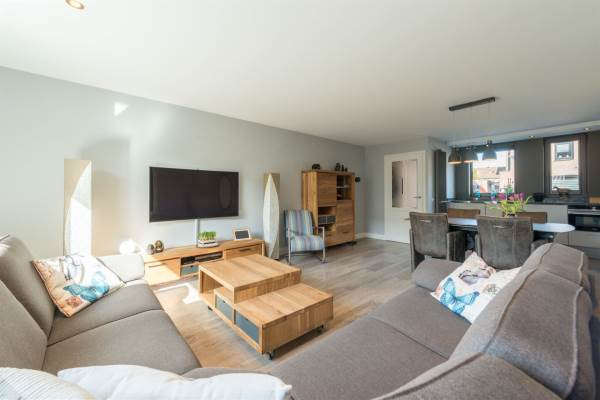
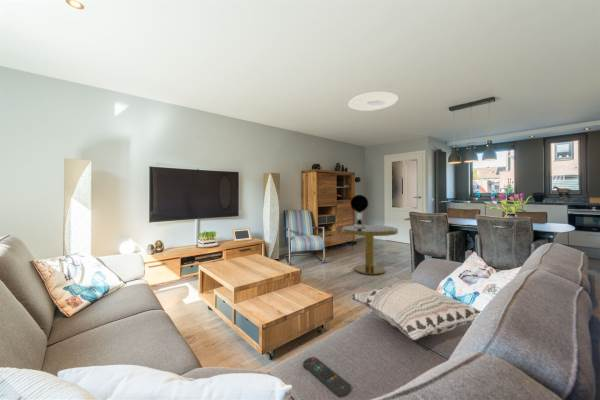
+ ceiling light (372, 99)
+ remote control (325, 375)
+ side table (369, 249)
+ decorative pillow (413, 305)
+ table lamp (359, 210)
